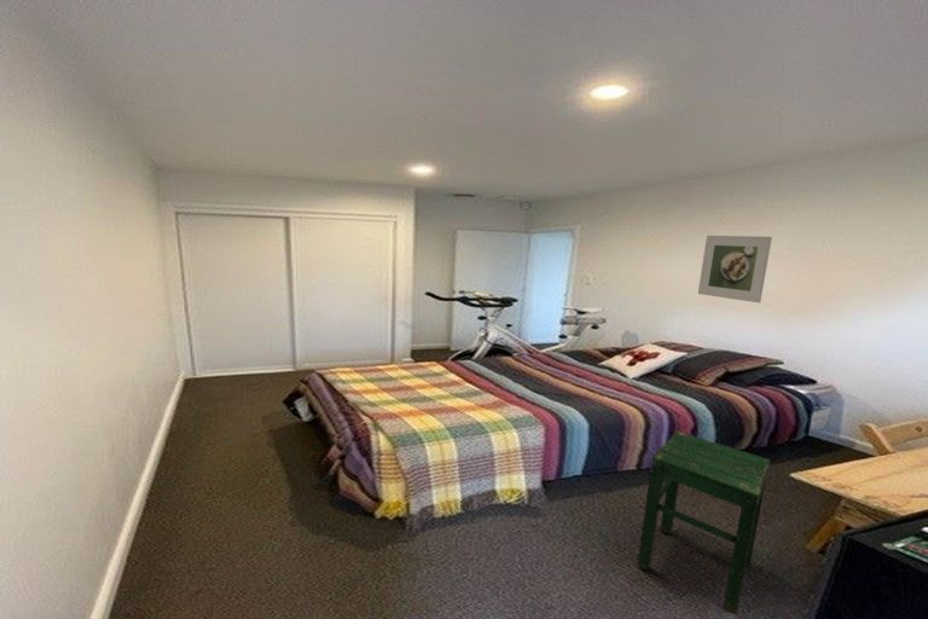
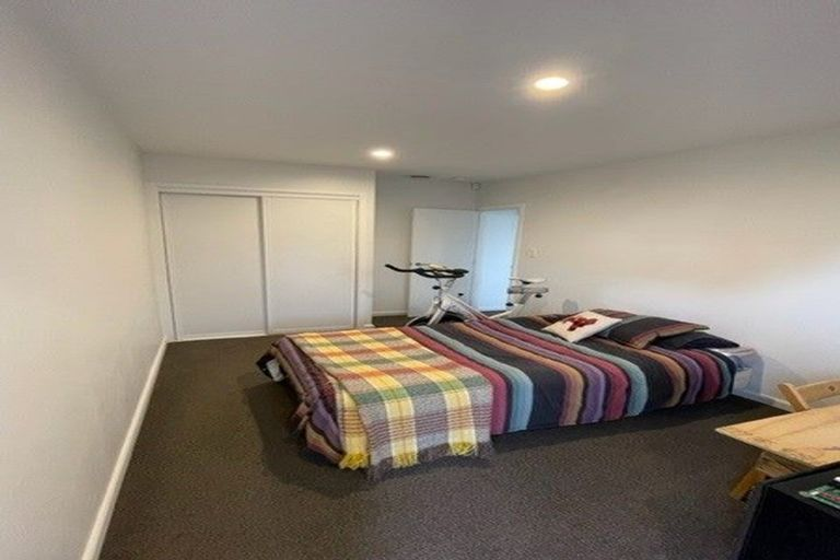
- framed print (732, 267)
- stool (701, 521)
